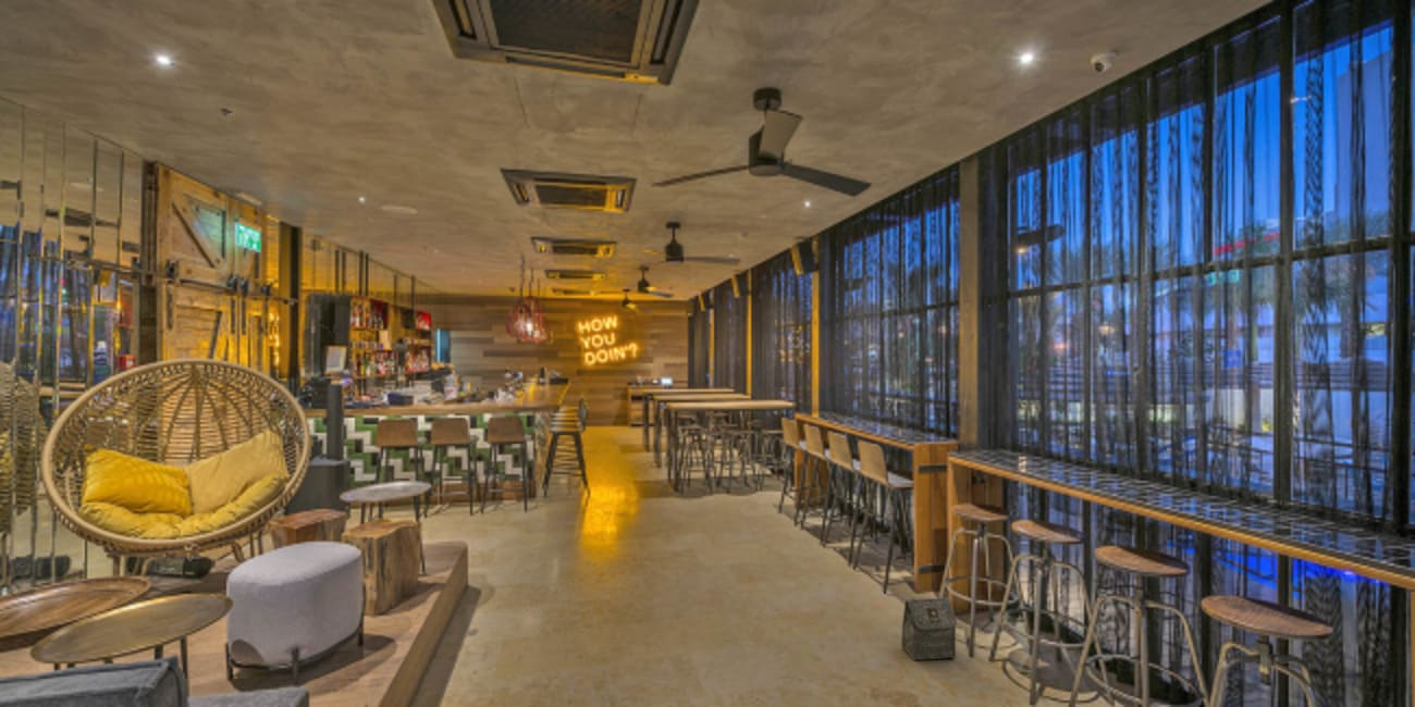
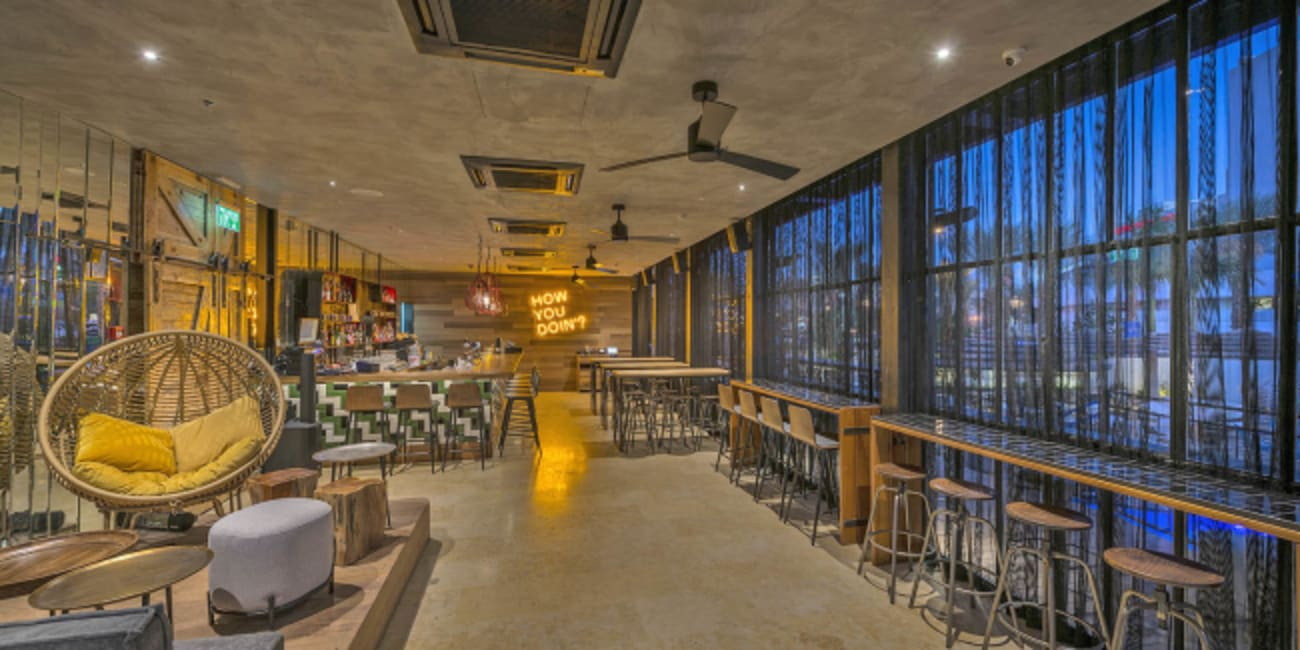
- bag (928, 625)
